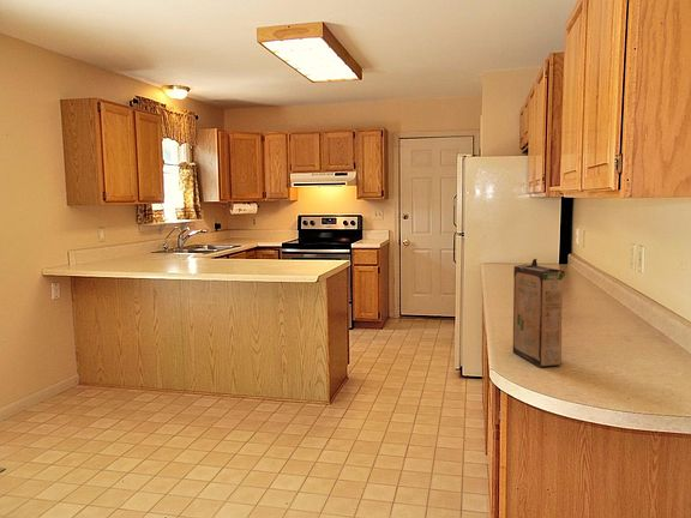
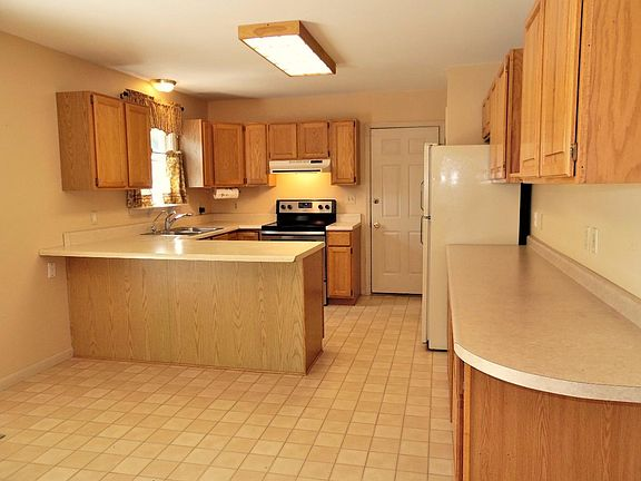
- cereal box (537, 309)
